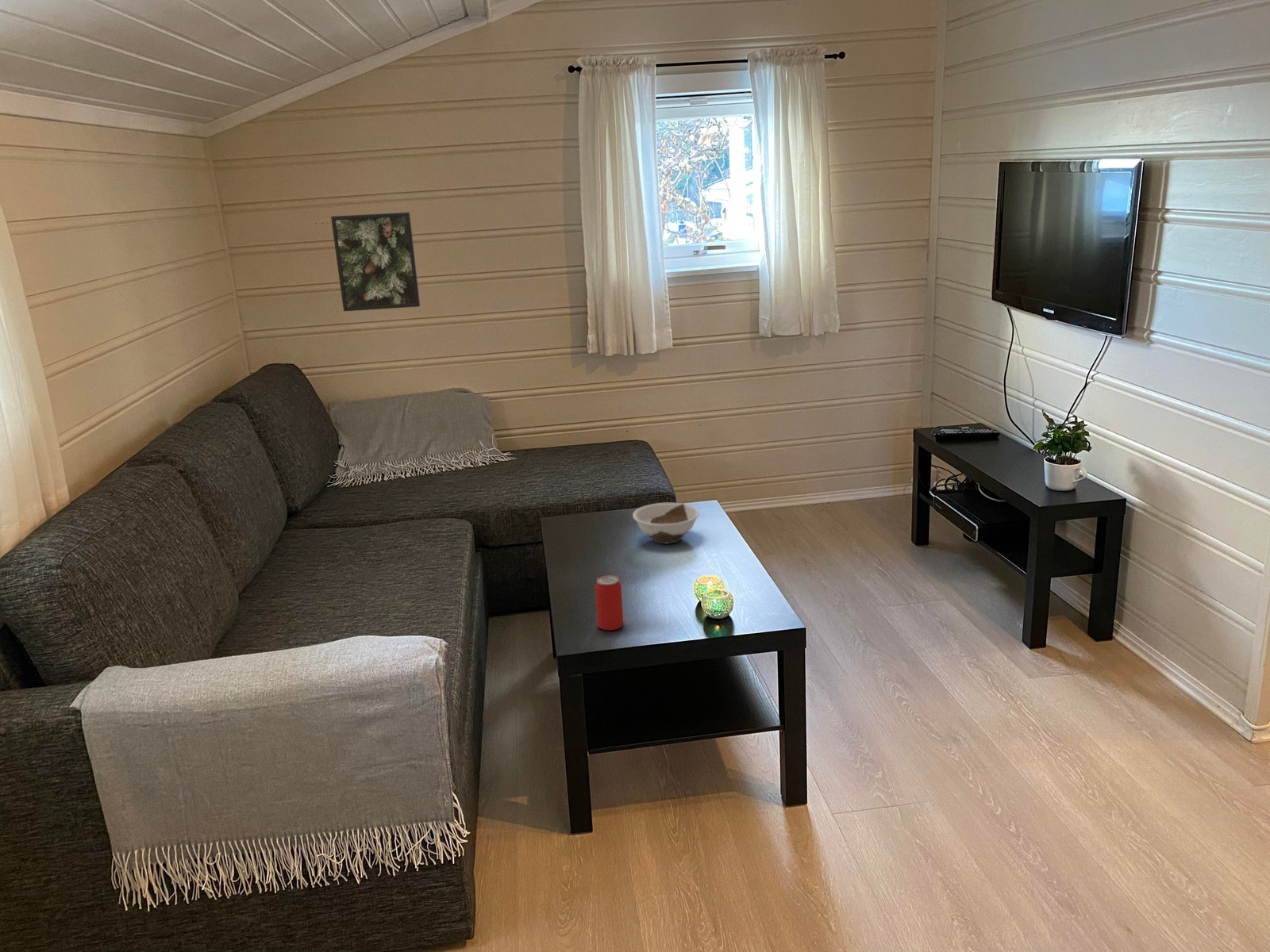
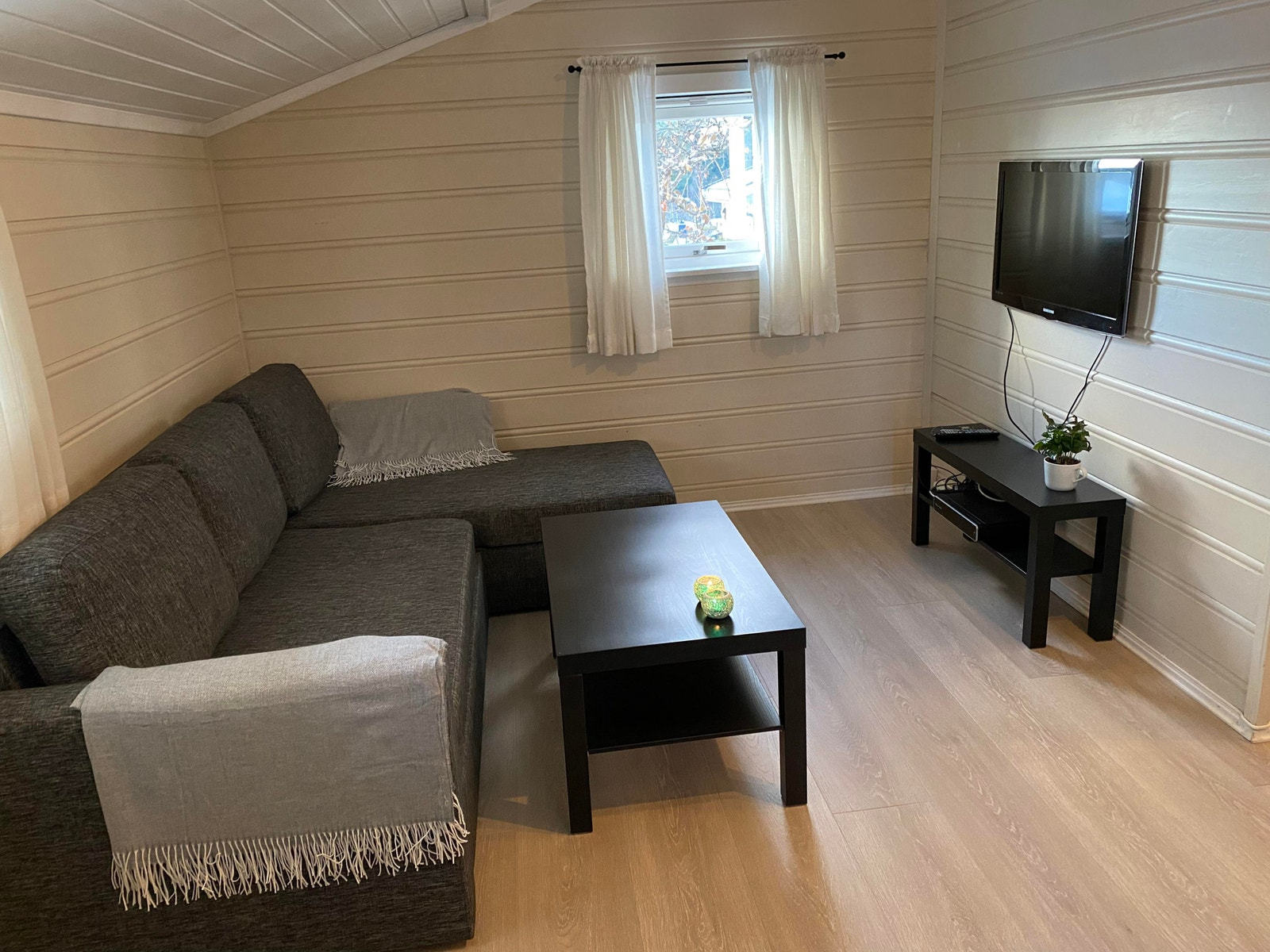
- beverage can (609, 602)
- bowl (666, 526)
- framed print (376, 262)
